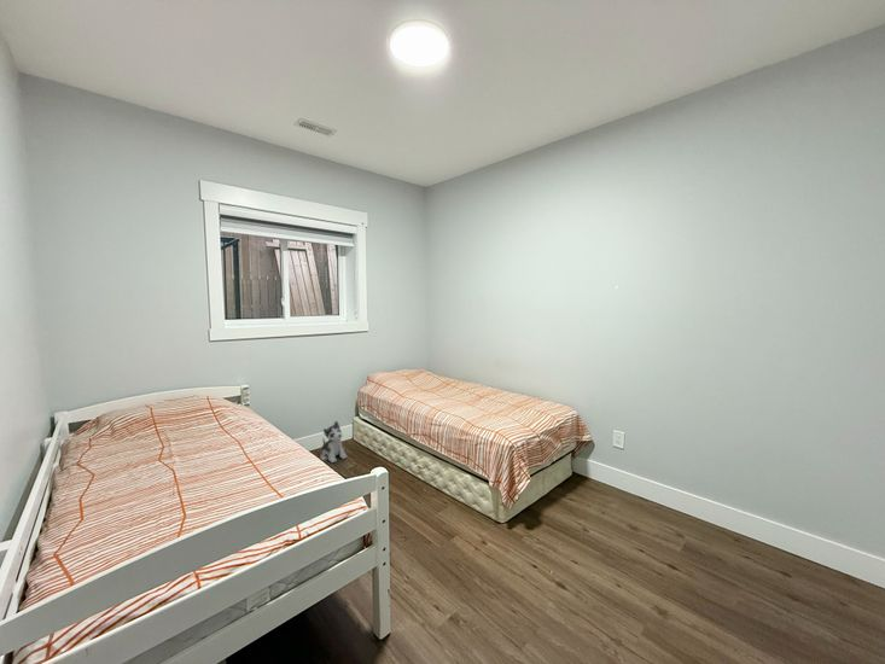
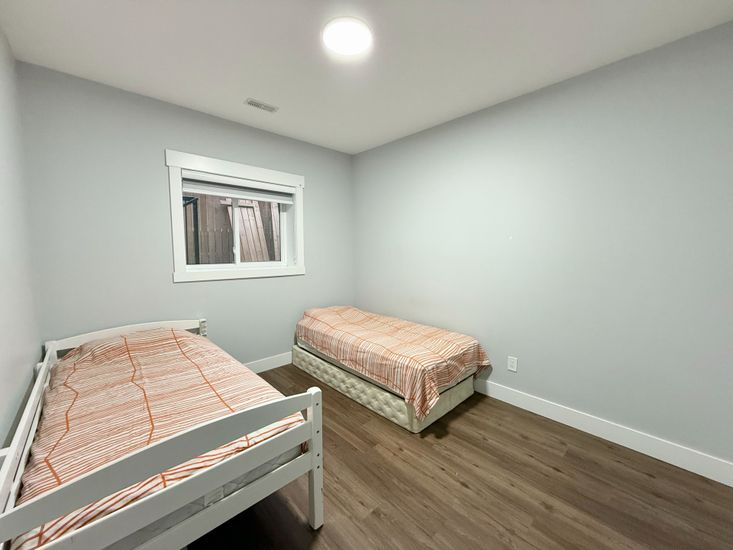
- plush toy (331, 438)
